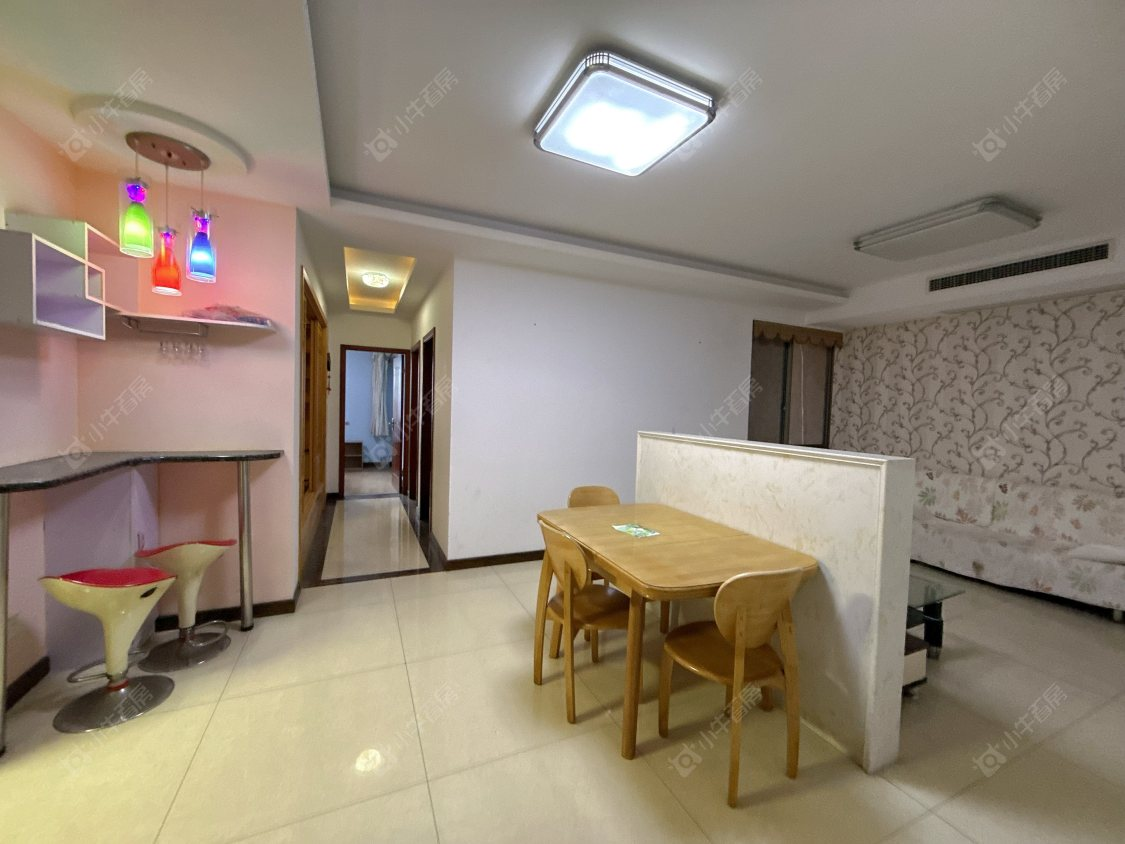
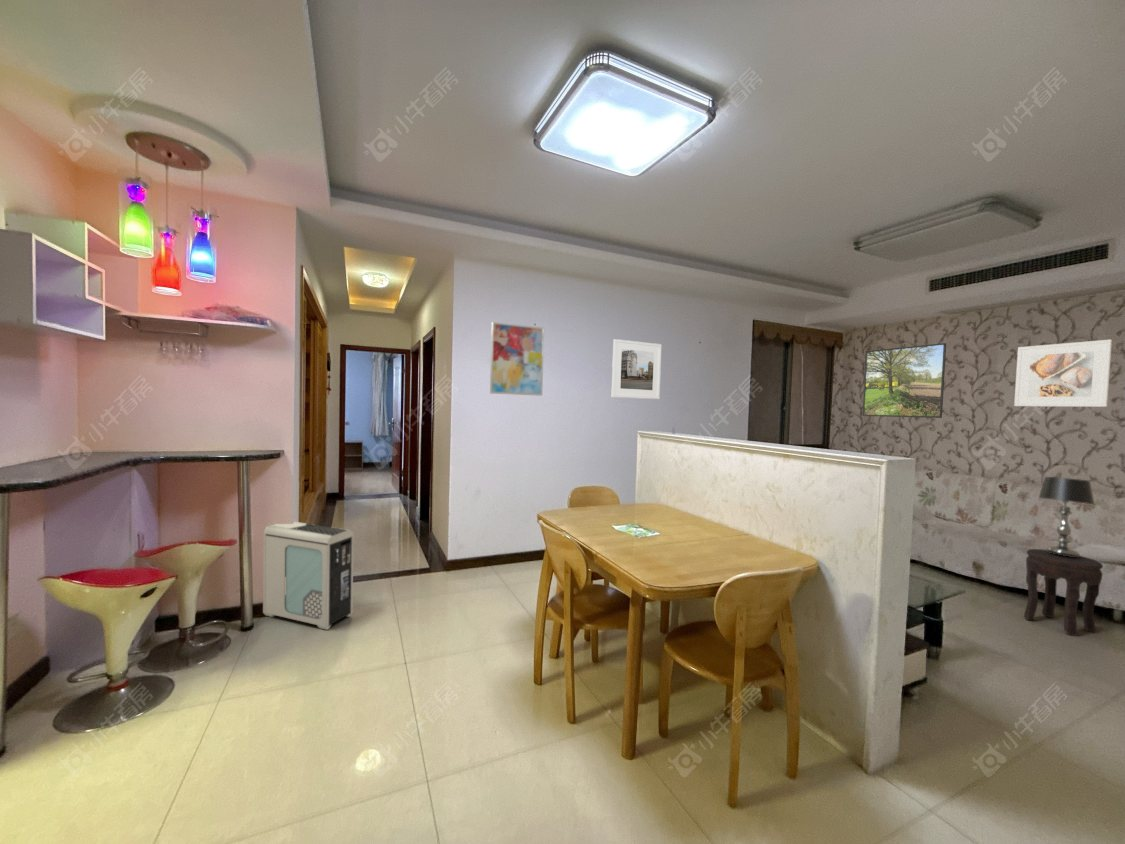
+ air purifier (308, 571)
+ wall art (517, 359)
+ side table (1055, 591)
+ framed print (637, 370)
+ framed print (901, 382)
+ table lamp (1064, 517)
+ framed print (1059, 375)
